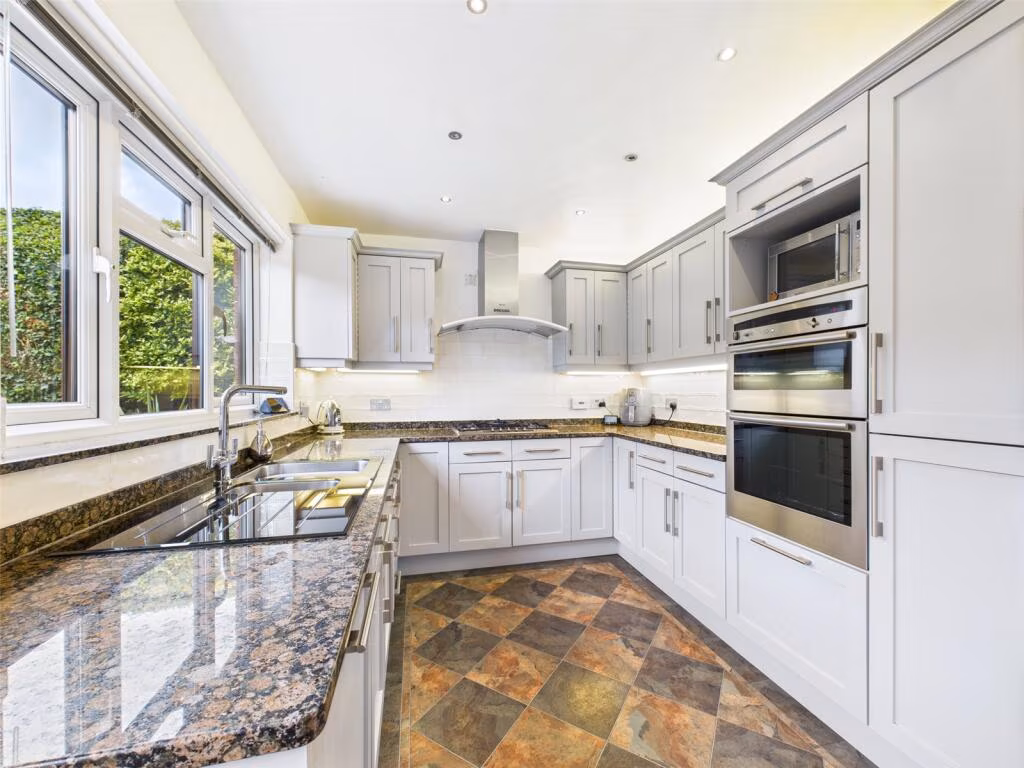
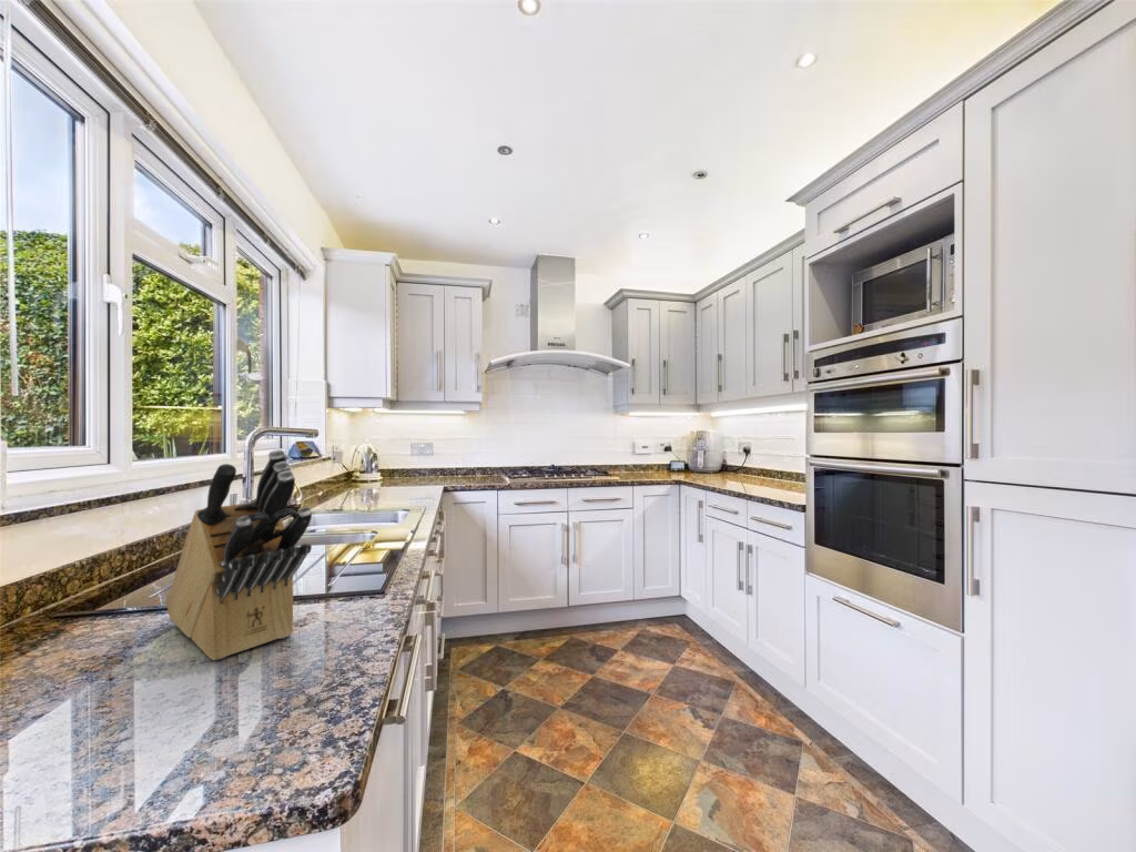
+ knife block (235, 541)
